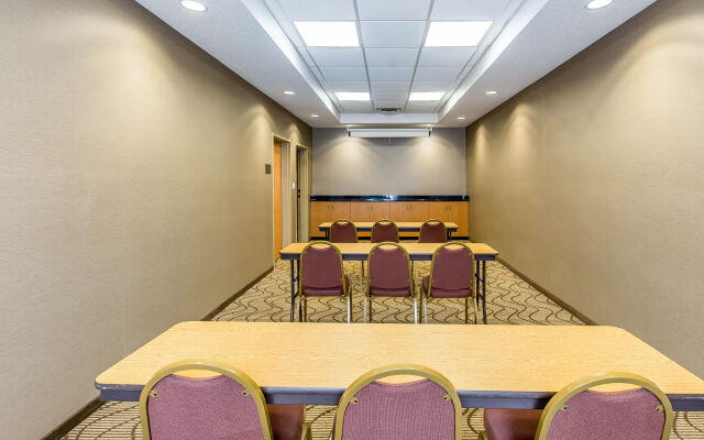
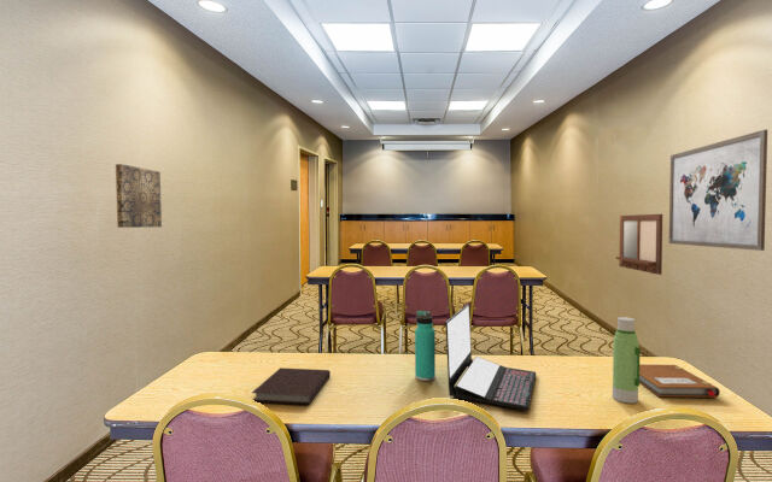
+ wall art (709, 195)
+ writing board (636, 242)
+ thermos bottle (425, 345)
+ wall art (140, 198)
+ water bottle (626, 359)
+ notebook (669, 380)
+ notebook (293, 384)
+ laptop (491, 362)
